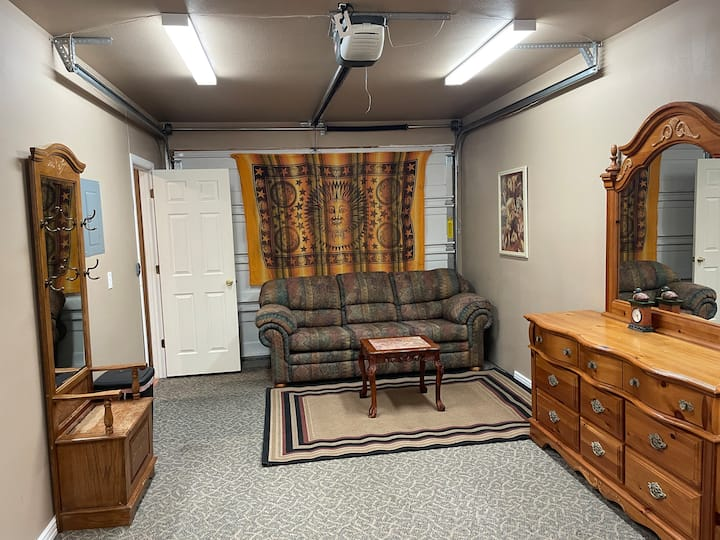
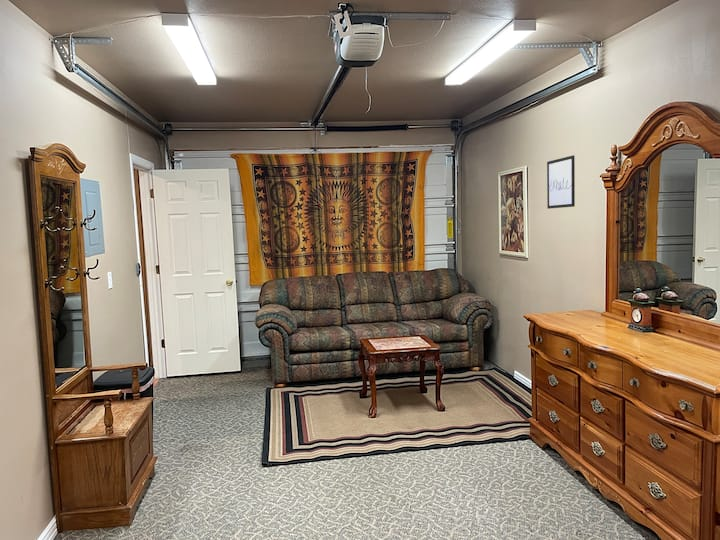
+ wall art (560, 183)
